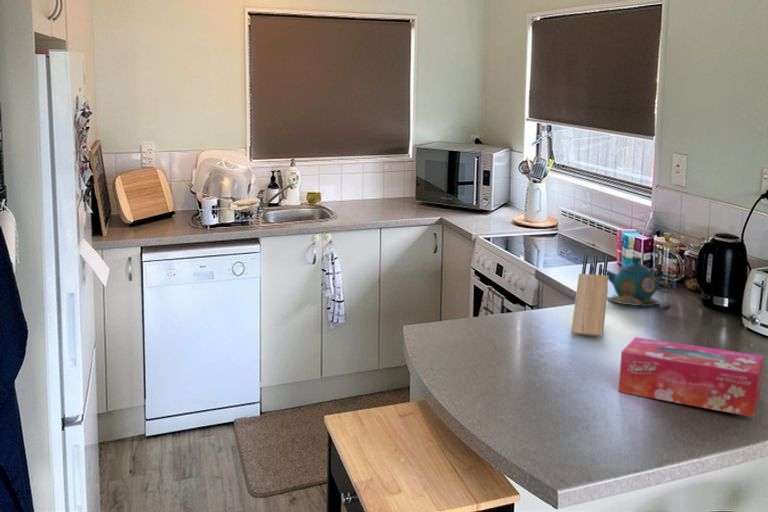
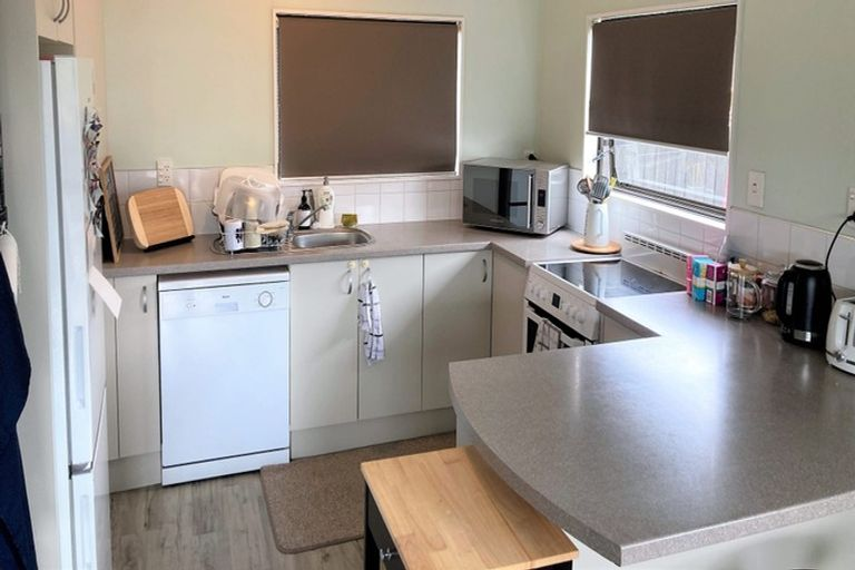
- tissue box (690, 374)
- teapot (636, 279)
- knife block (591, 292)
